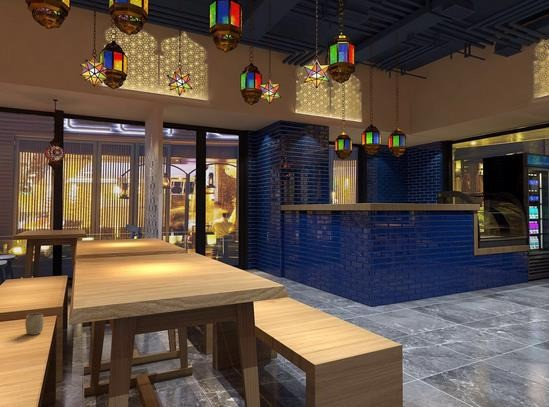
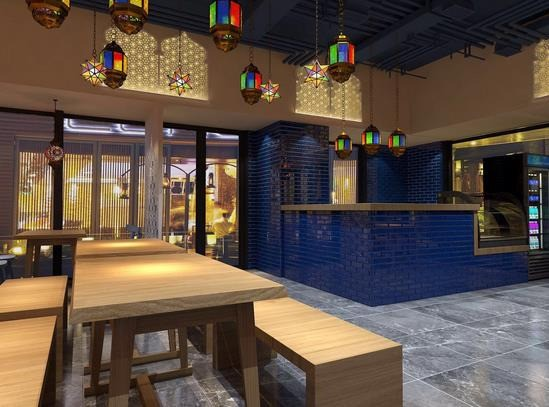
- cup (34, 323)
